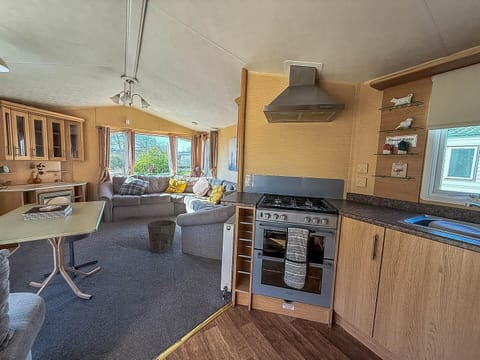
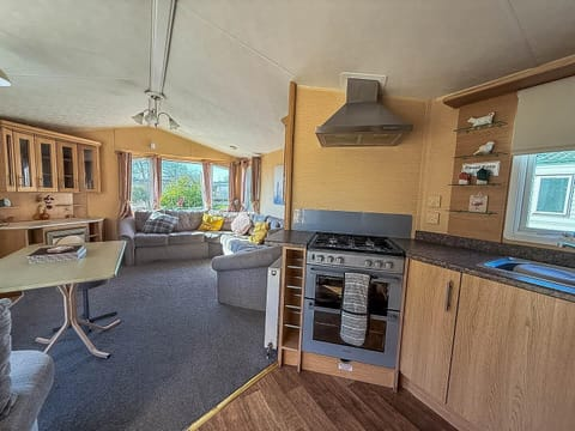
- waste bin (161, 235)
